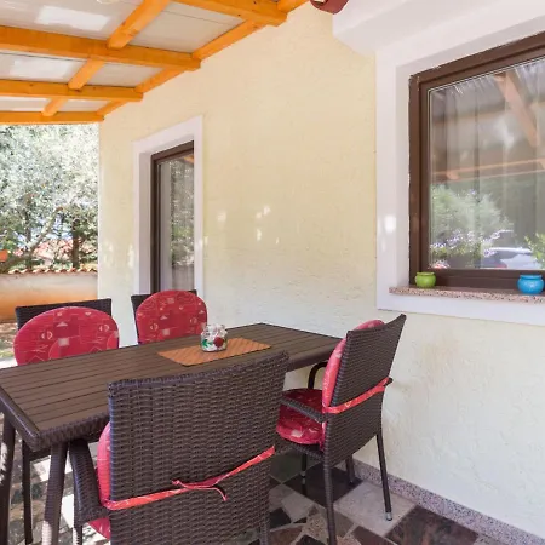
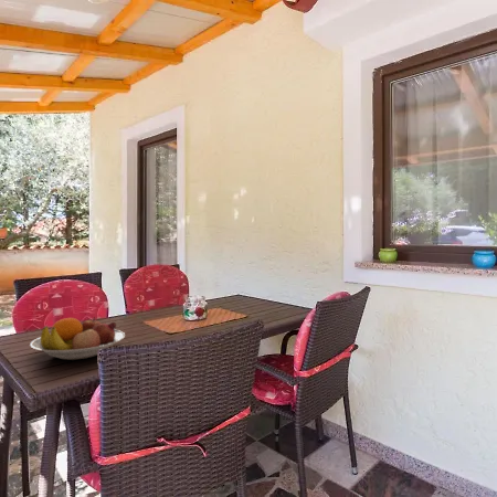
+ fruit bowl (80, 335)
